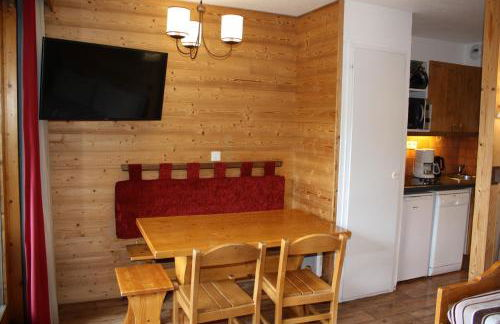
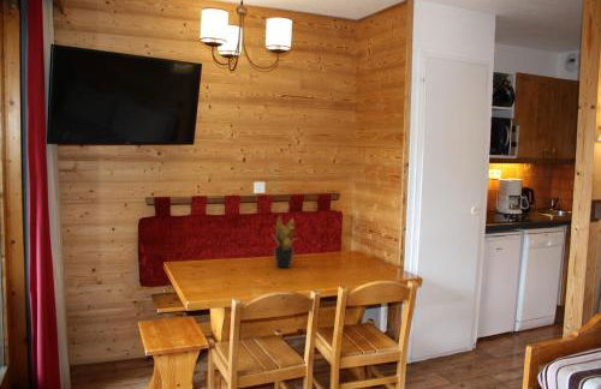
+ potted plant (285, 240)
